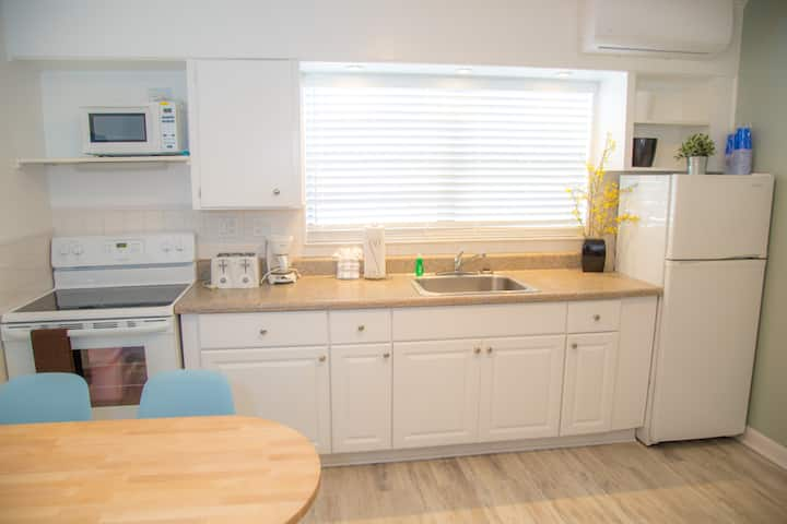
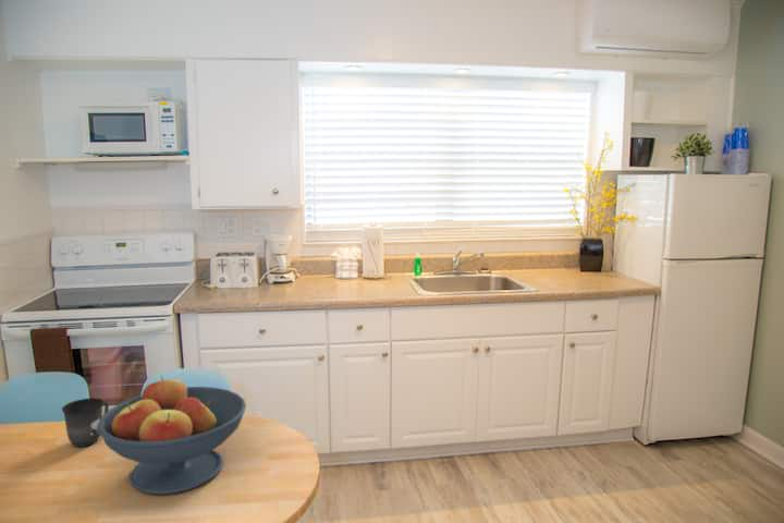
+ fruit bowl (175, 430)
+ mug (89, 419)
